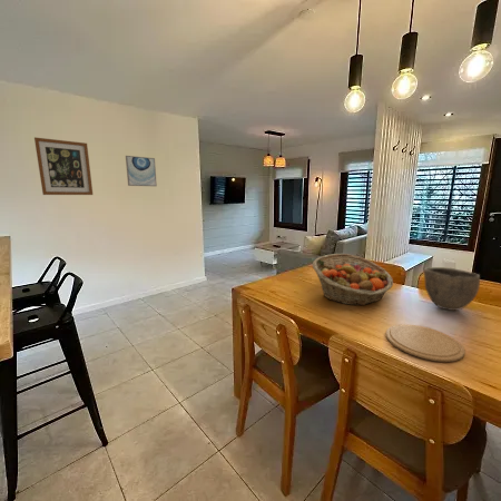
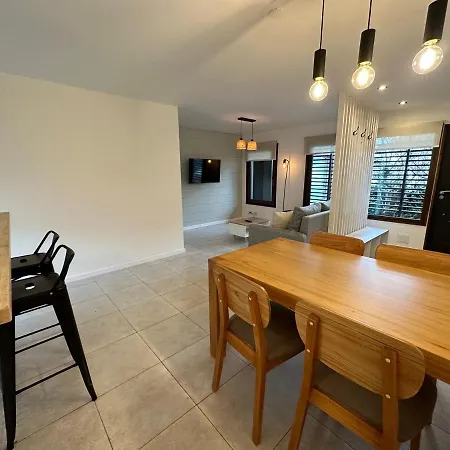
- wall art (66, 168)
- plate (422, 340)
- bowl (449, 288)
- fruit basket (351, 277)
- wall art (141, 171)
